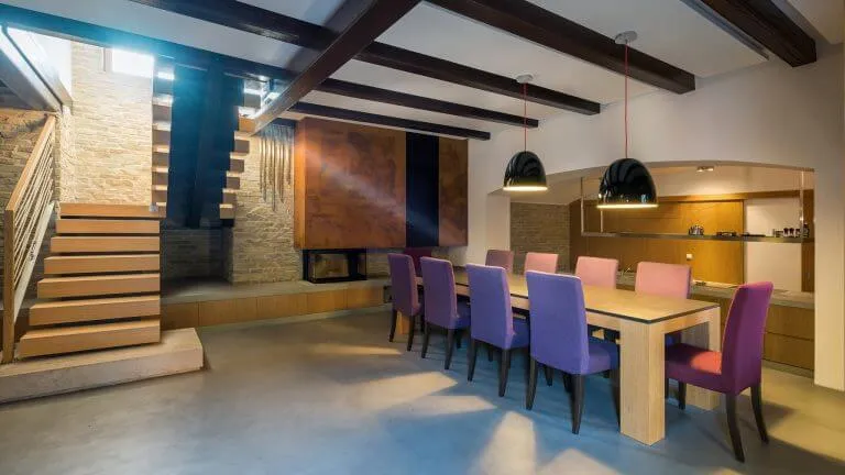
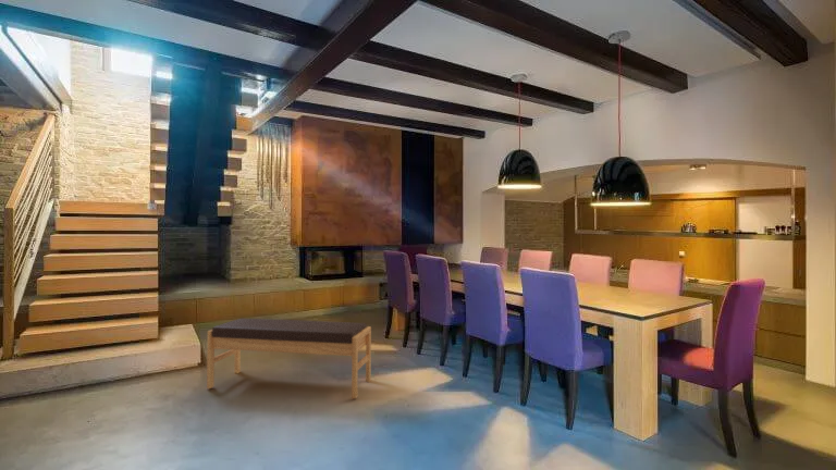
+ bench (291, 351)
